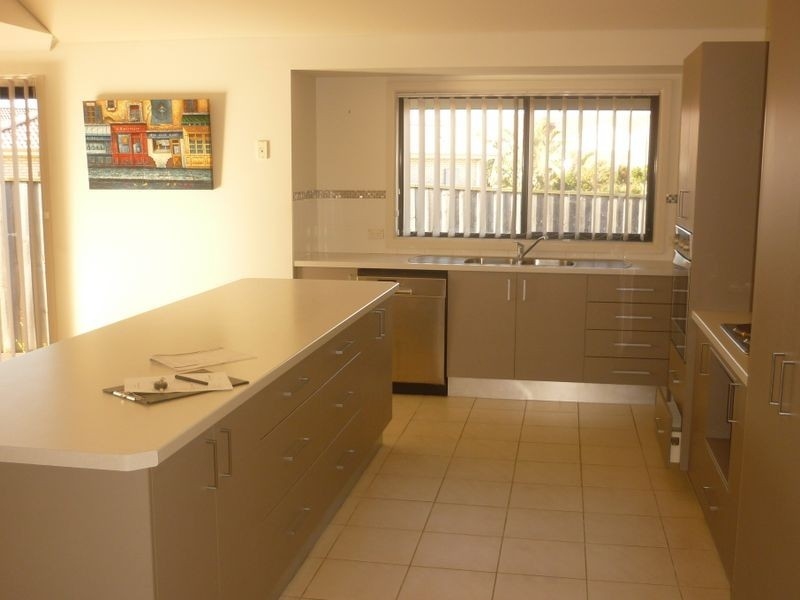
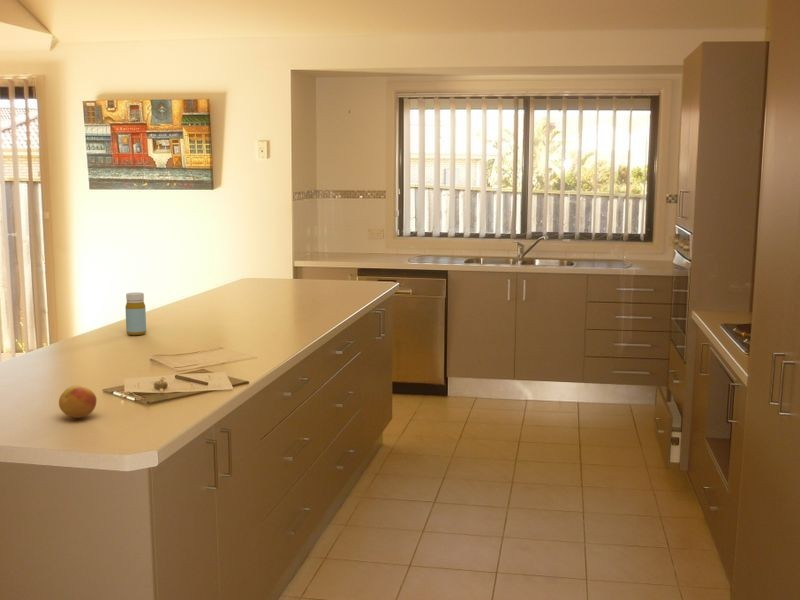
+ fruit (77, 401)
+ bottle (135, 313)
